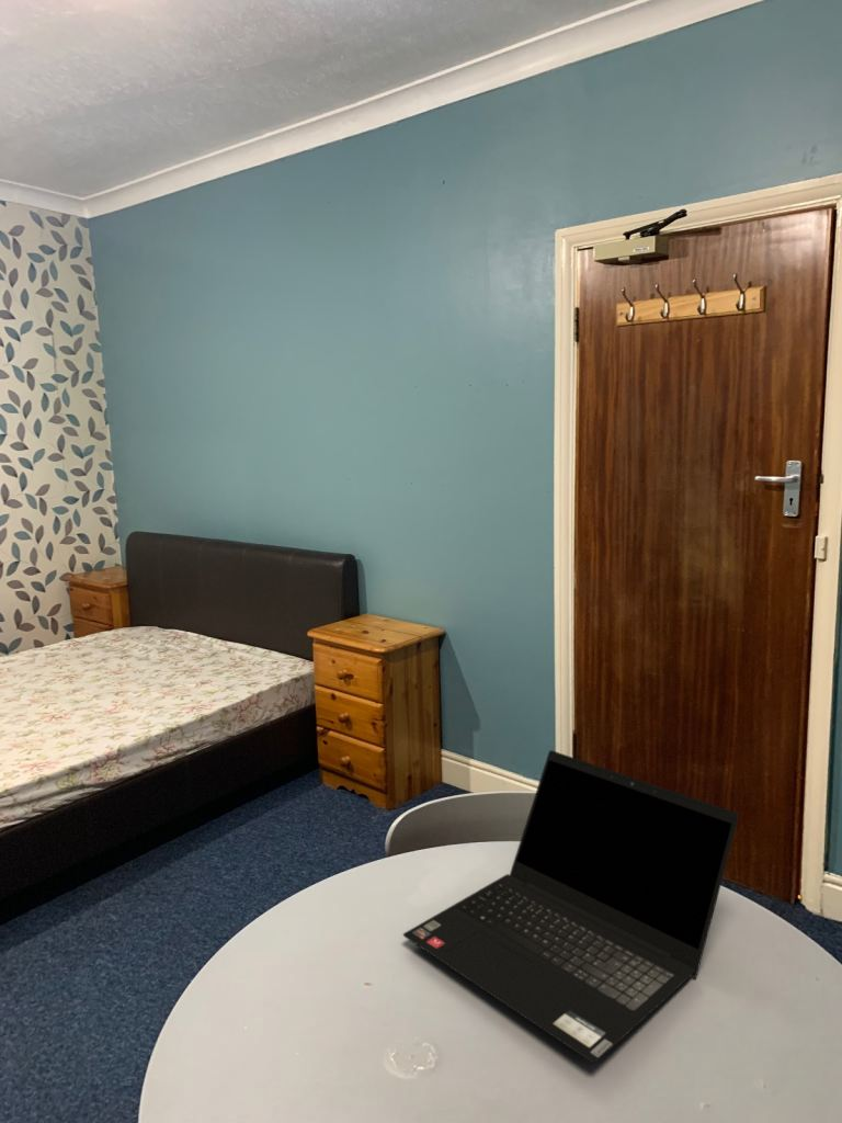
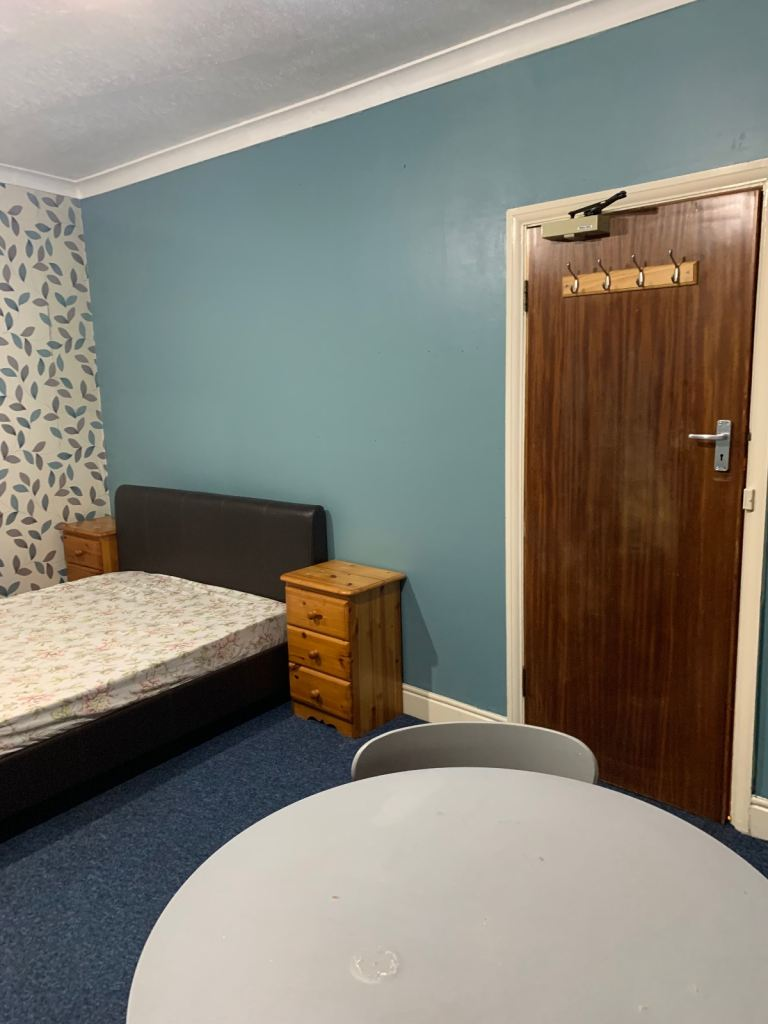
- laptop computer (567, 878)
